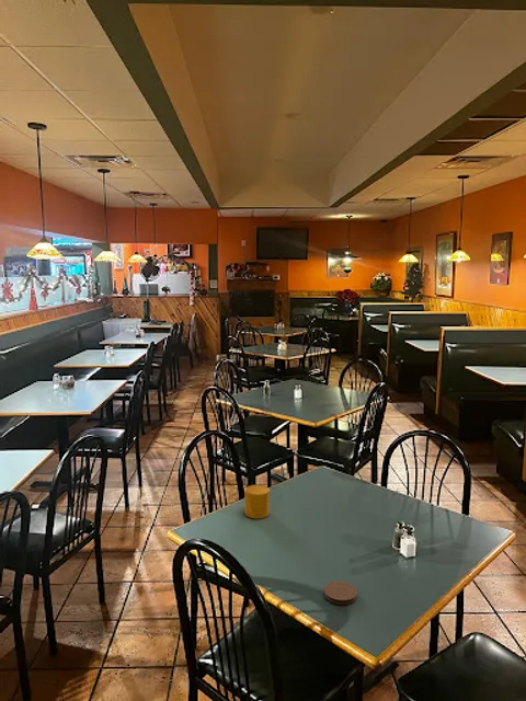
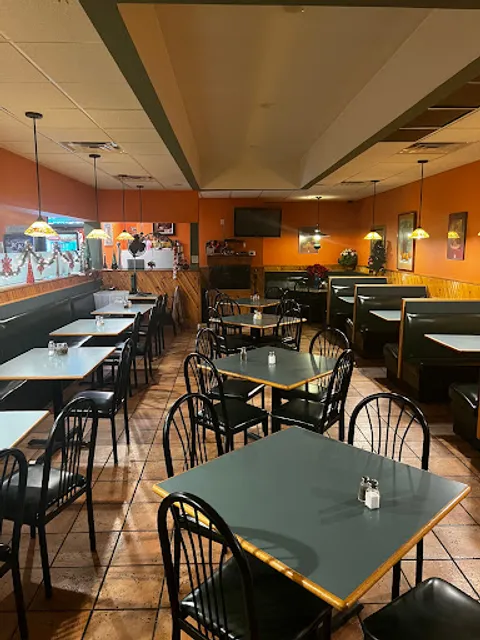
- coaster (340, 591)
- cup (256, 501)
